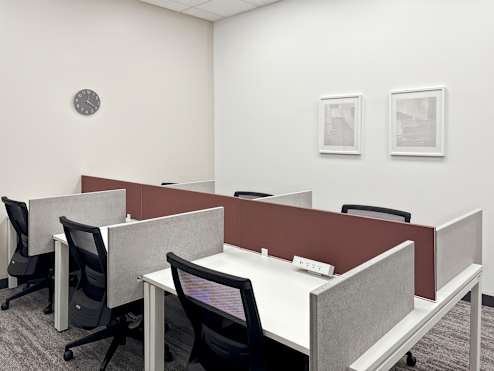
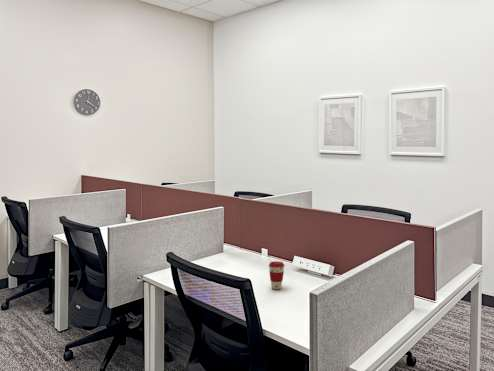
+ coffee cup (276, 275)
